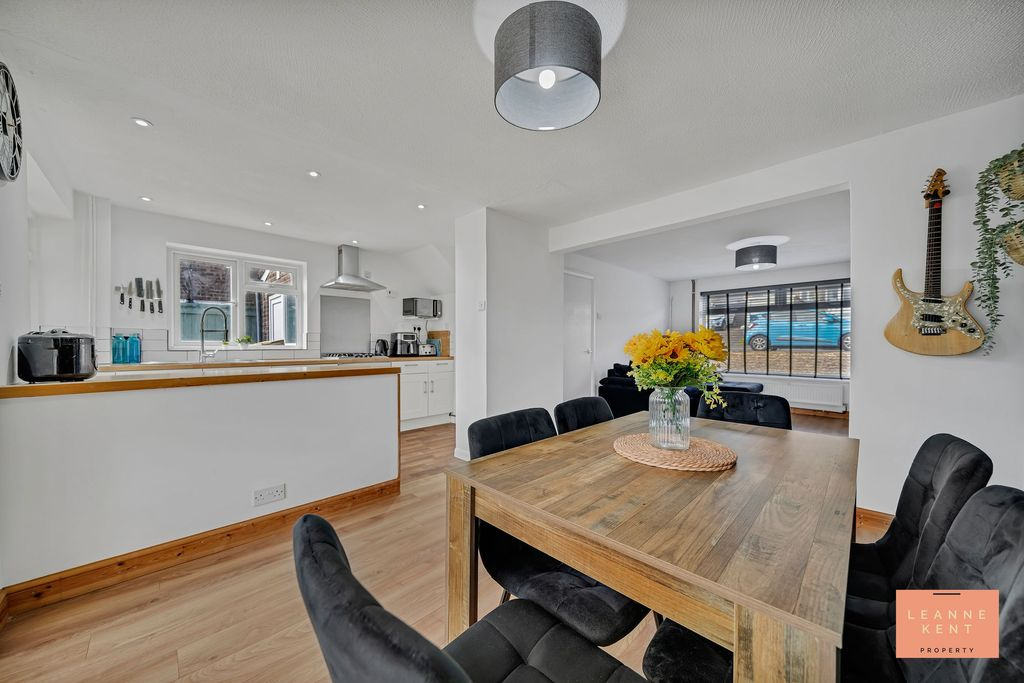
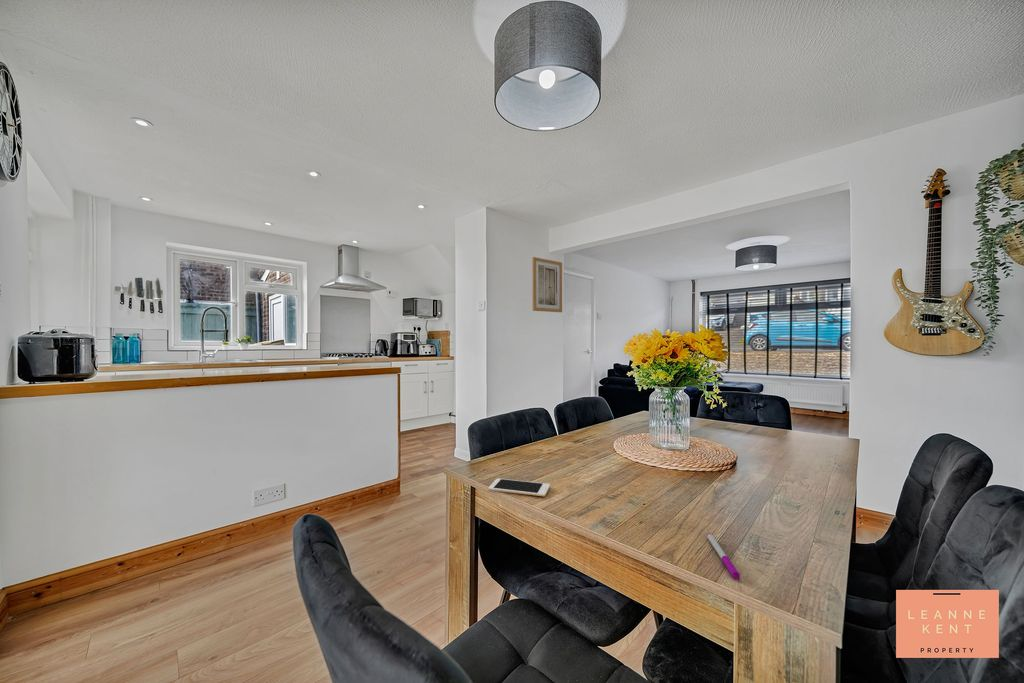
+ pen (721, 553)
+ cell phone (519, 487)
+ wall art (547, 285)
